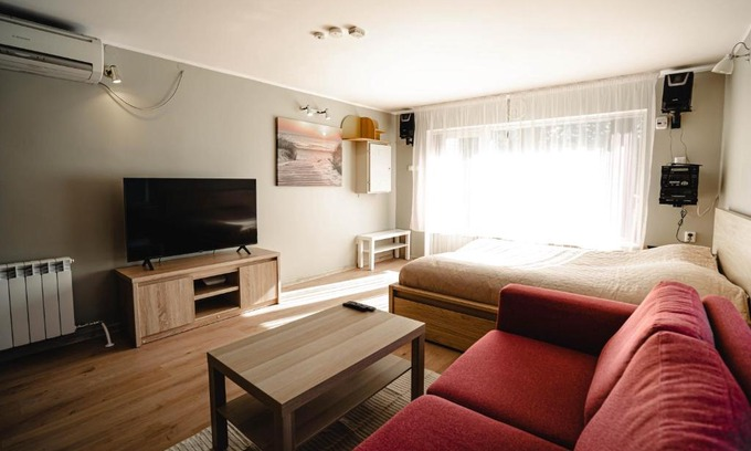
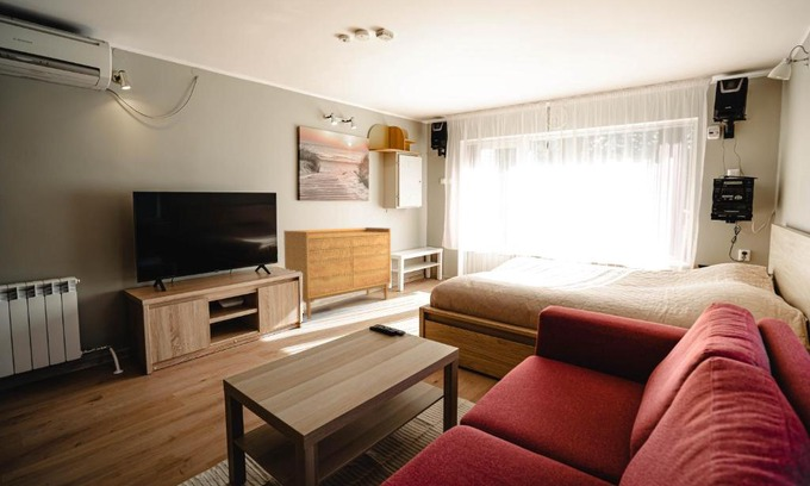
+ sideboard (341, 268)
